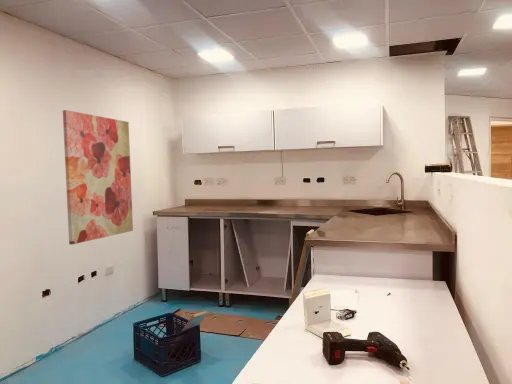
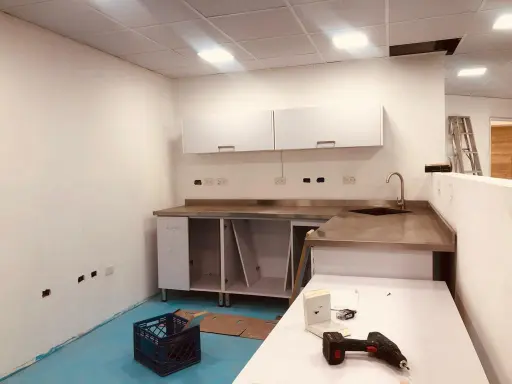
- wall art (101, 177)
